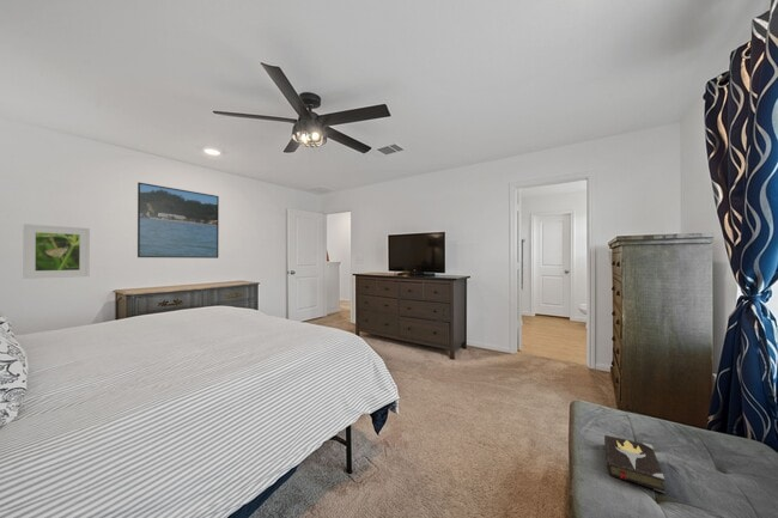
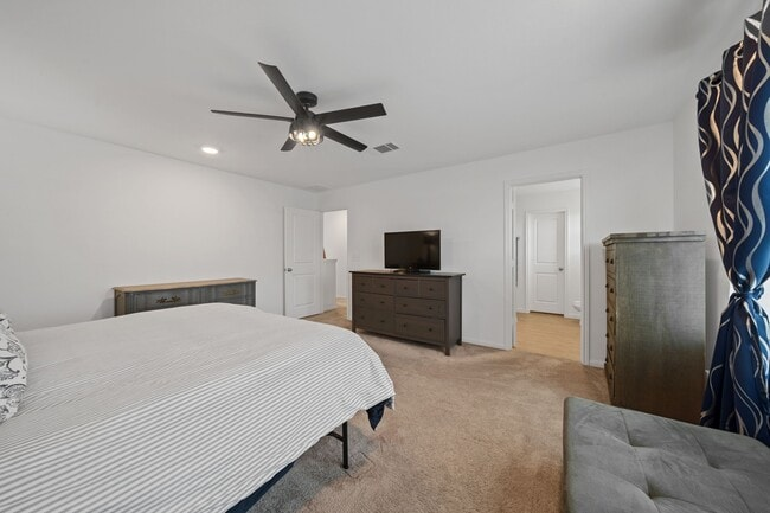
- hardback book (631, 458)
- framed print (182, 224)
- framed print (57, 251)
